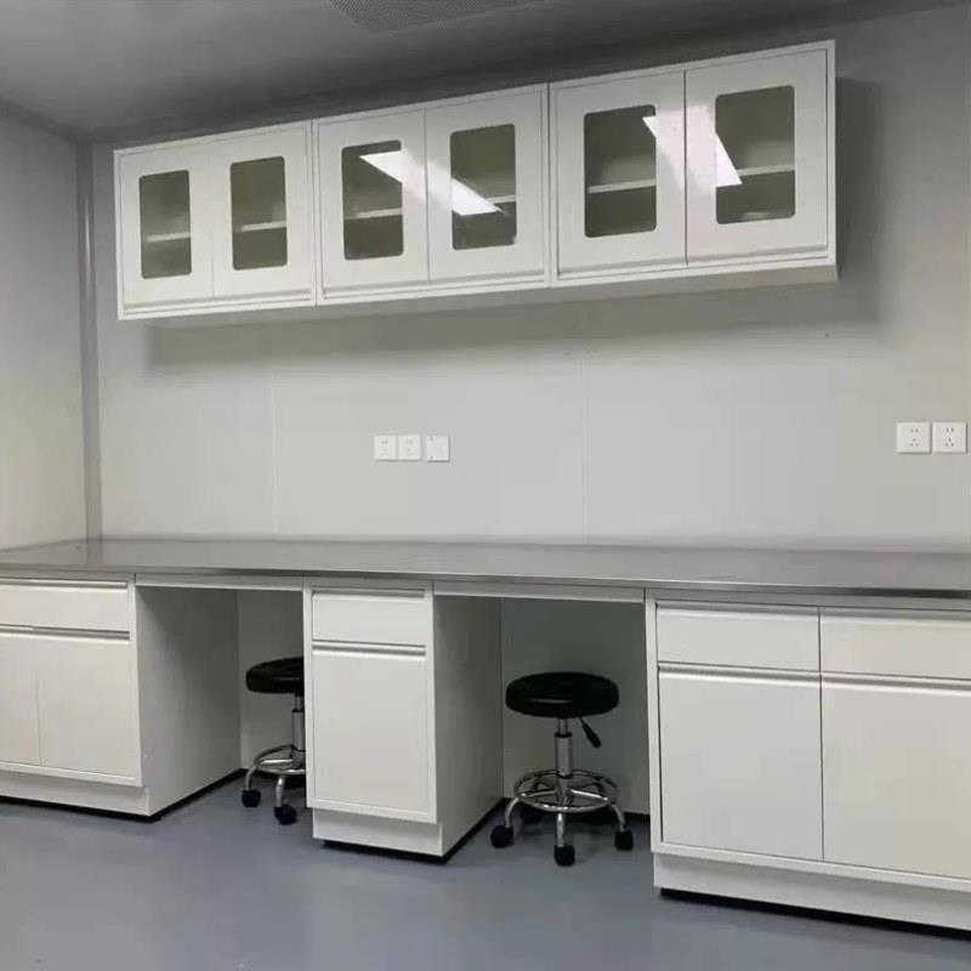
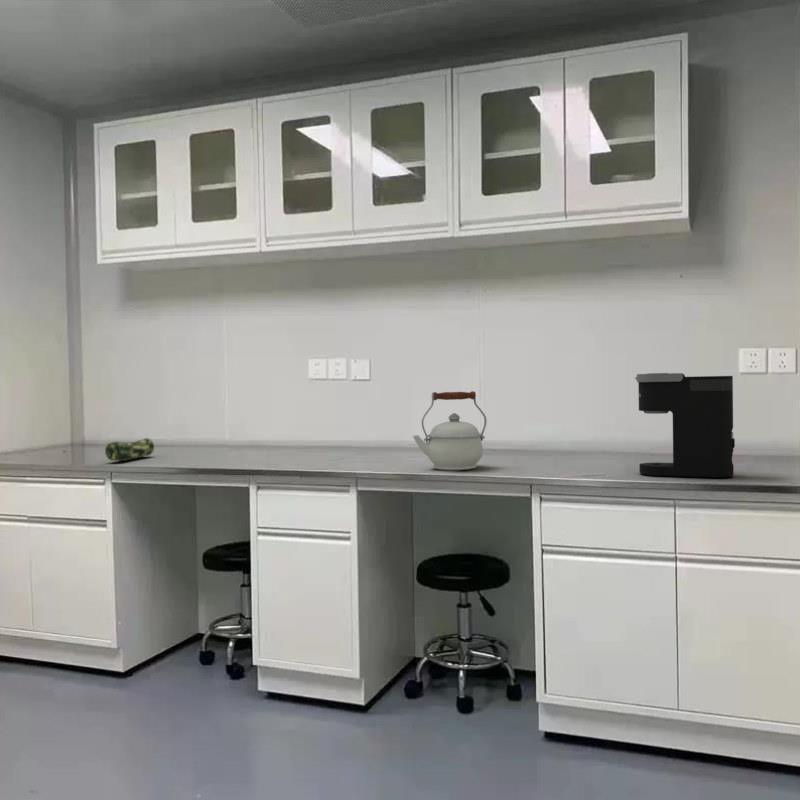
+ pencil case (131, 449)
+ kettle (449, 429)
+ coffee maker (683, 423)
